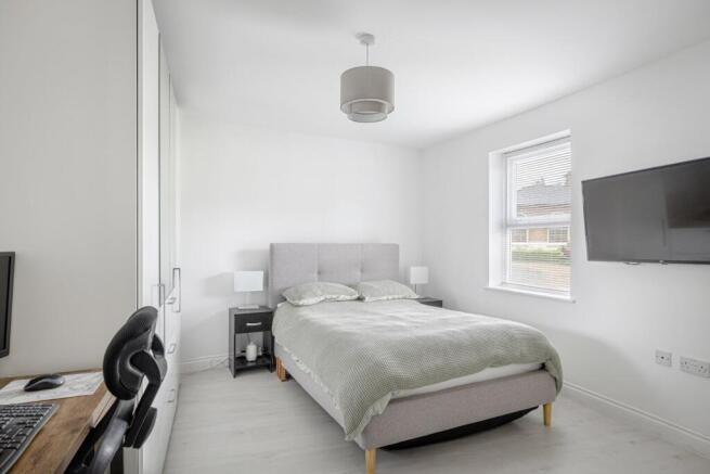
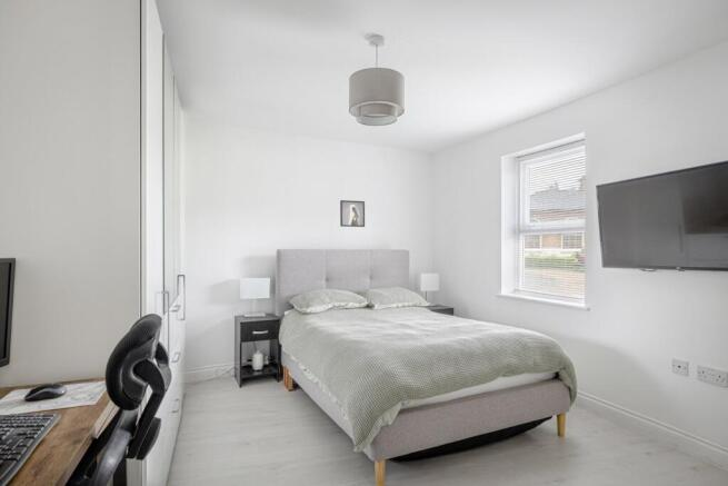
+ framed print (352, 214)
